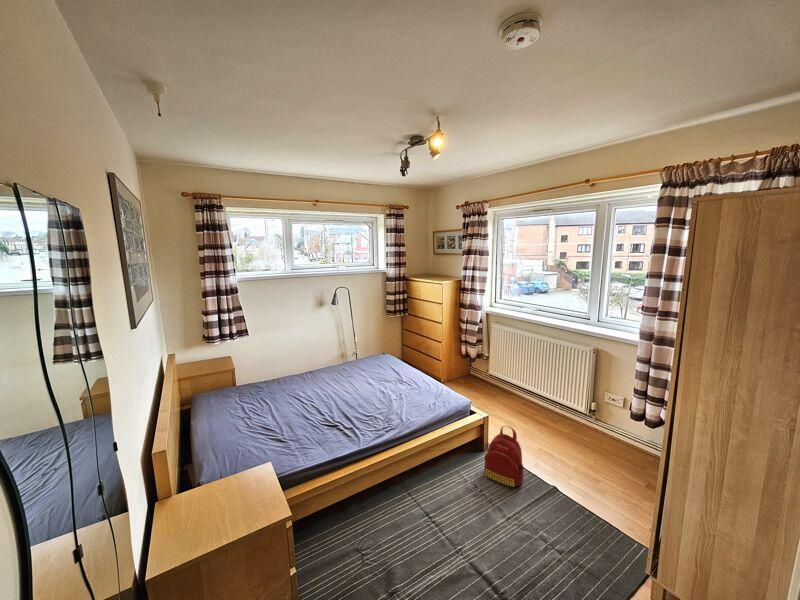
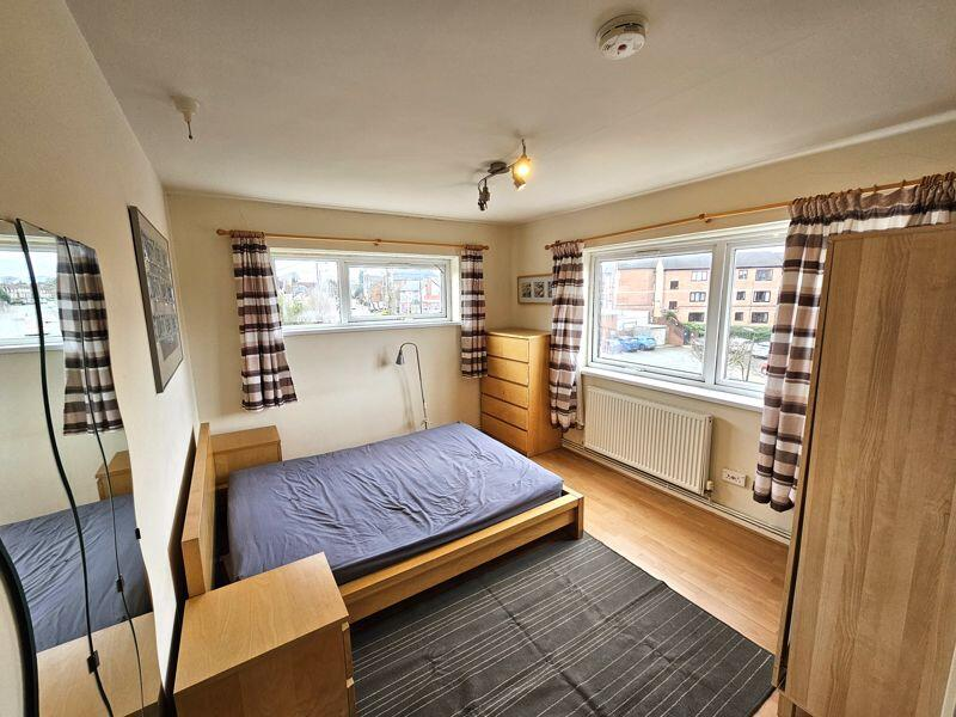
- backpack (503, 454)
